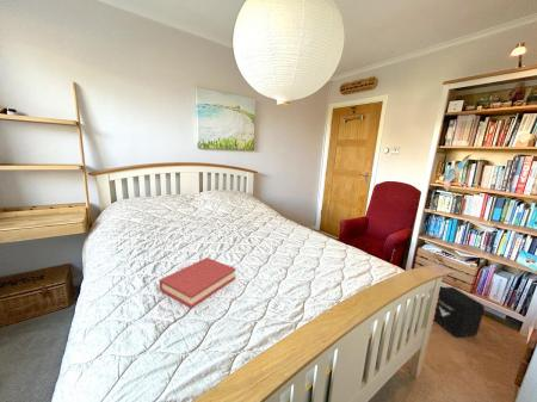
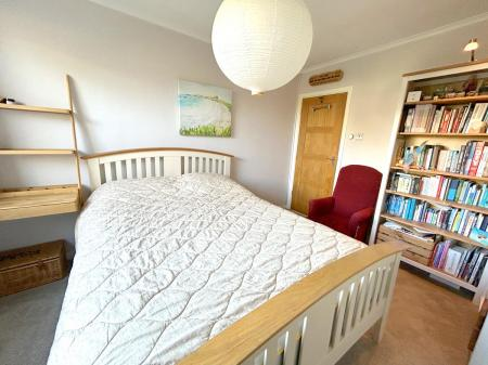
- air purifier (452, 310)
- hardback book (199, 278)
